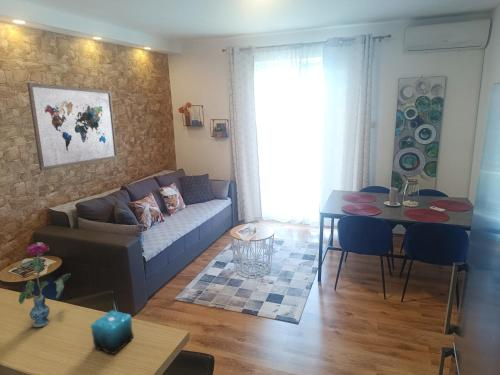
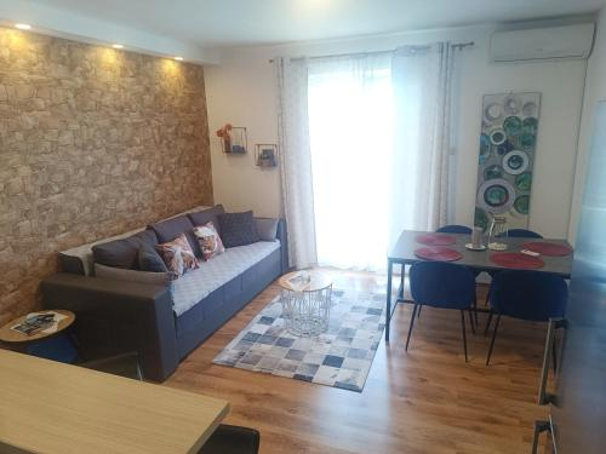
- wall art (79, 126)
- candle (112, 326)
- vase (46, 282)
